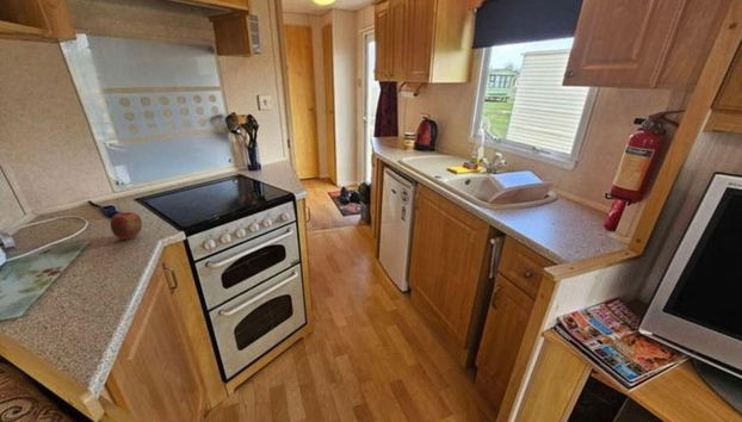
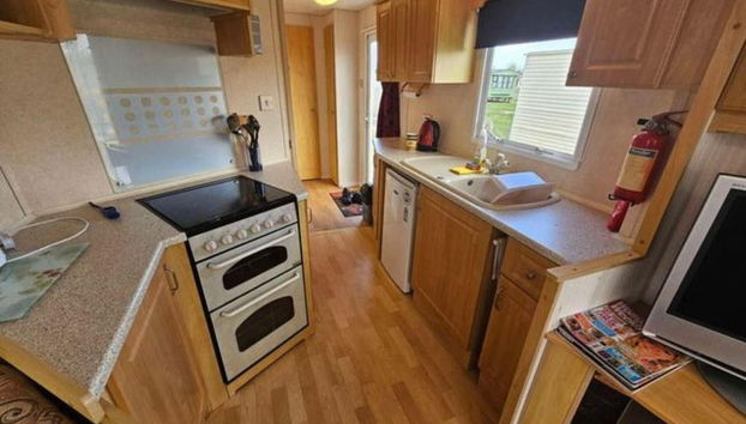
- apple (126, 224)
